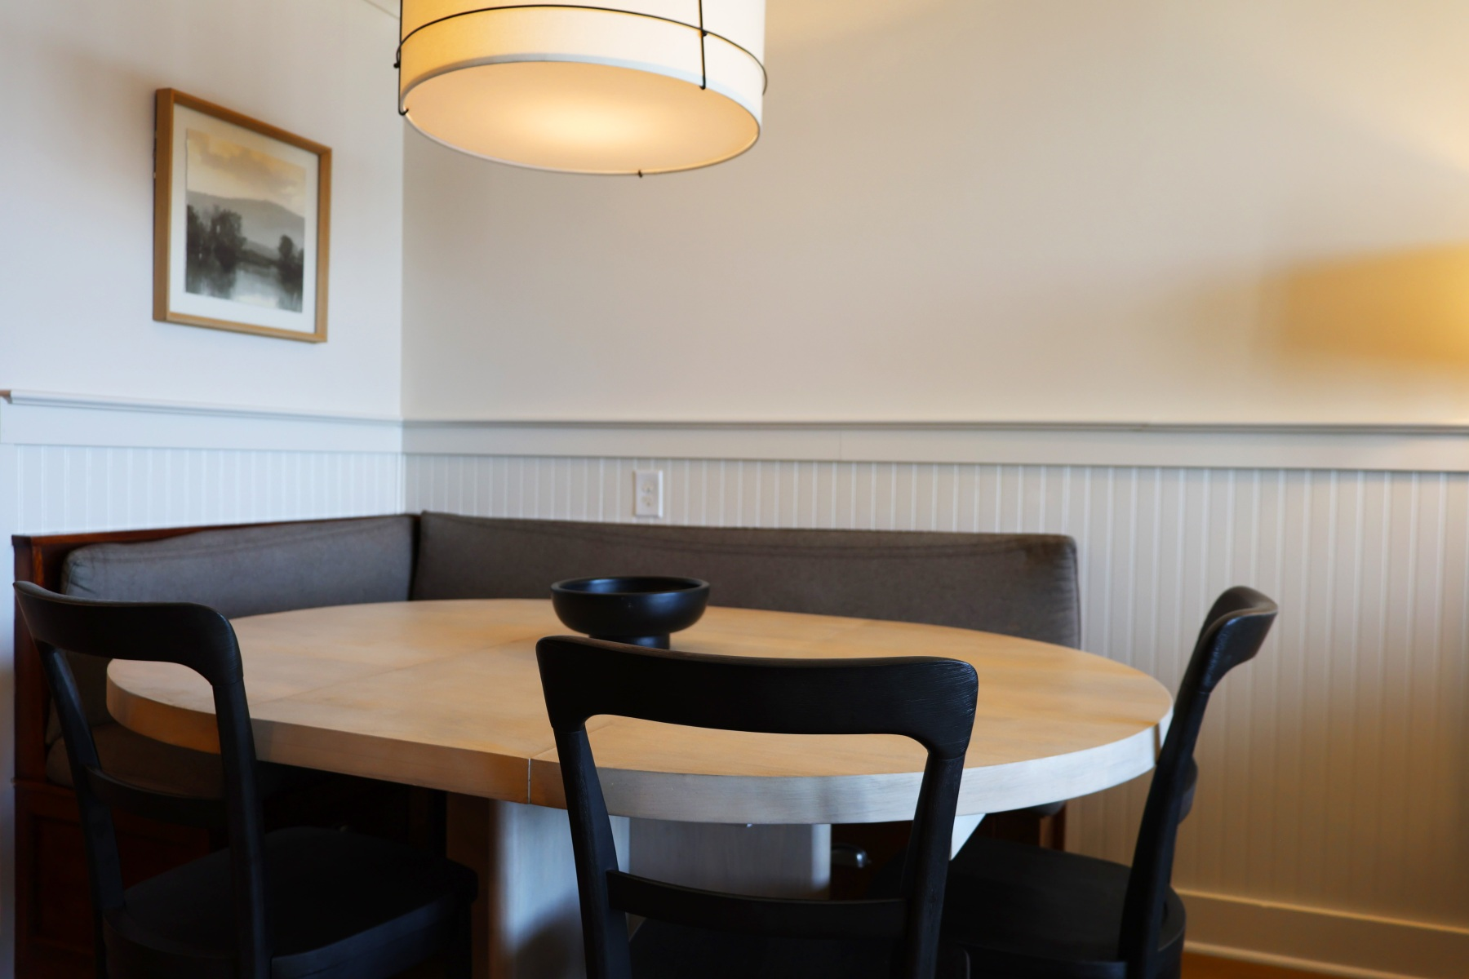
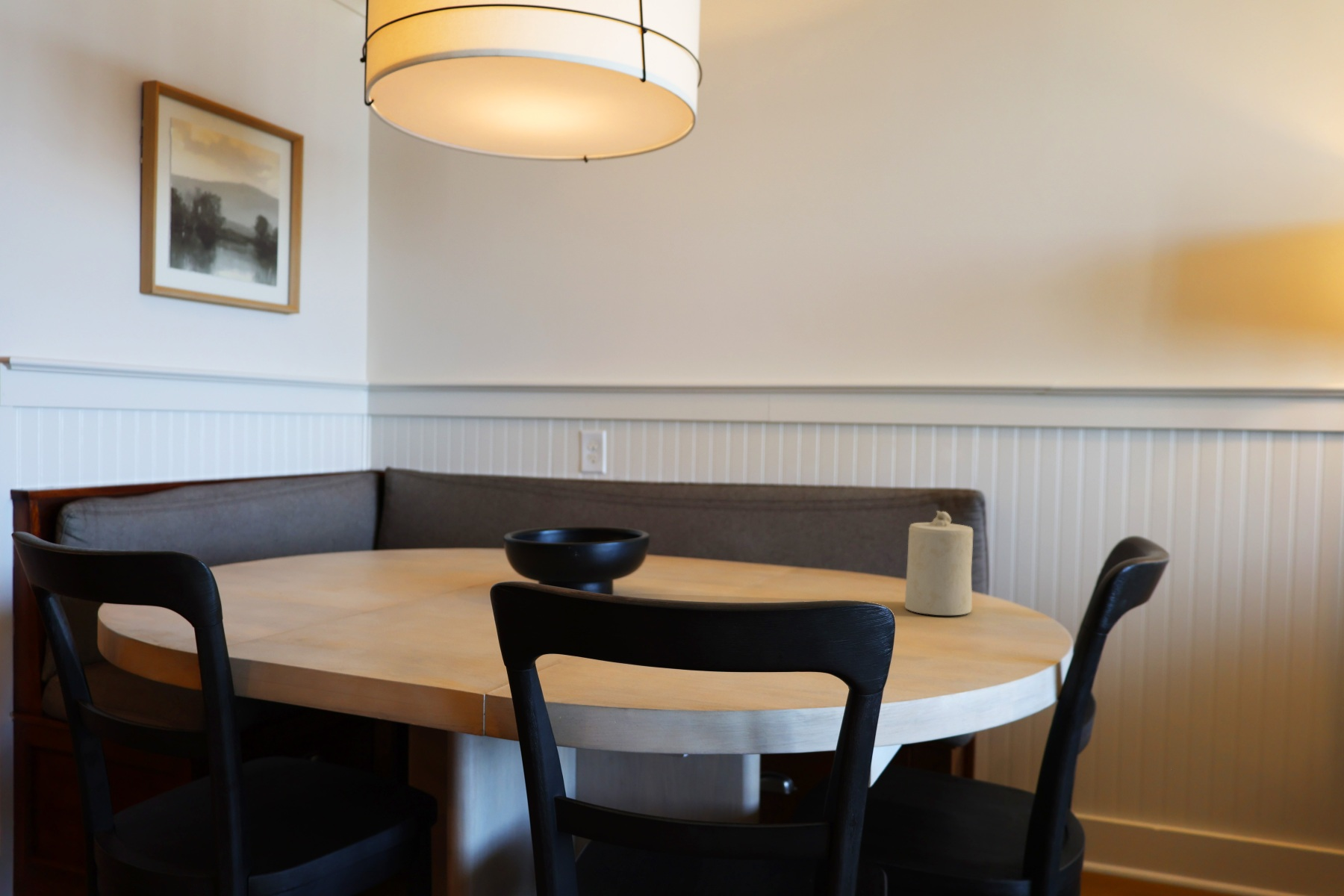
+ candle (939, 559)
